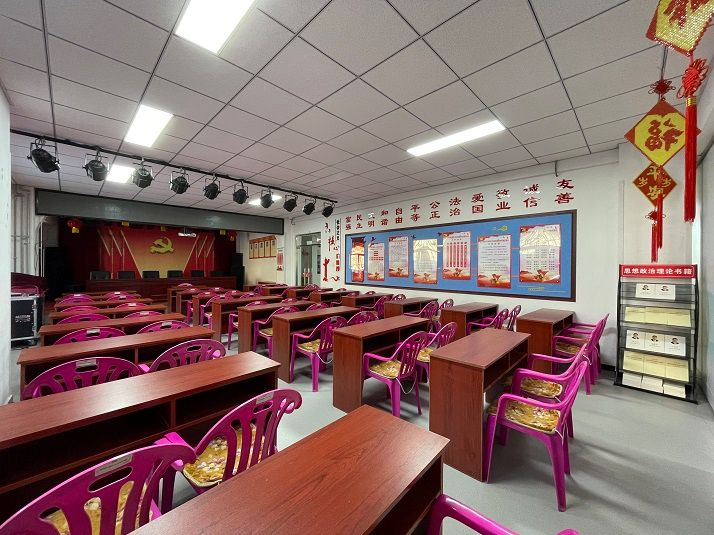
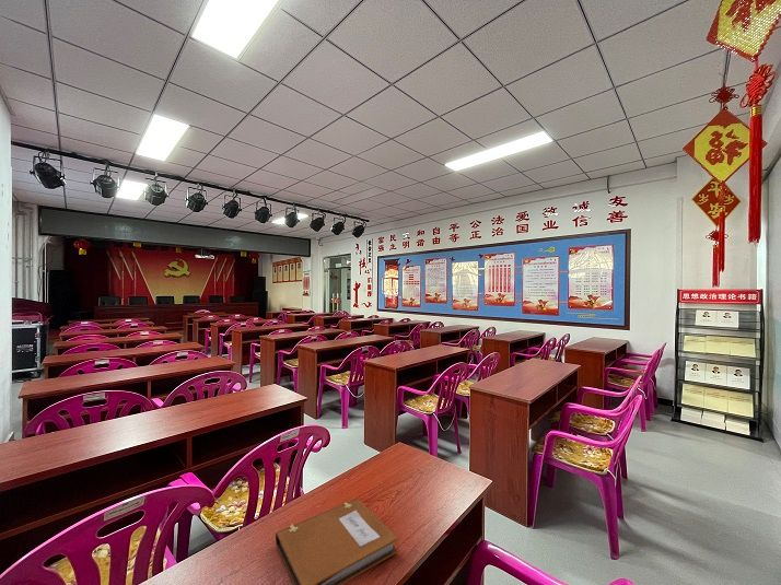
+ notebook (337, 539)
